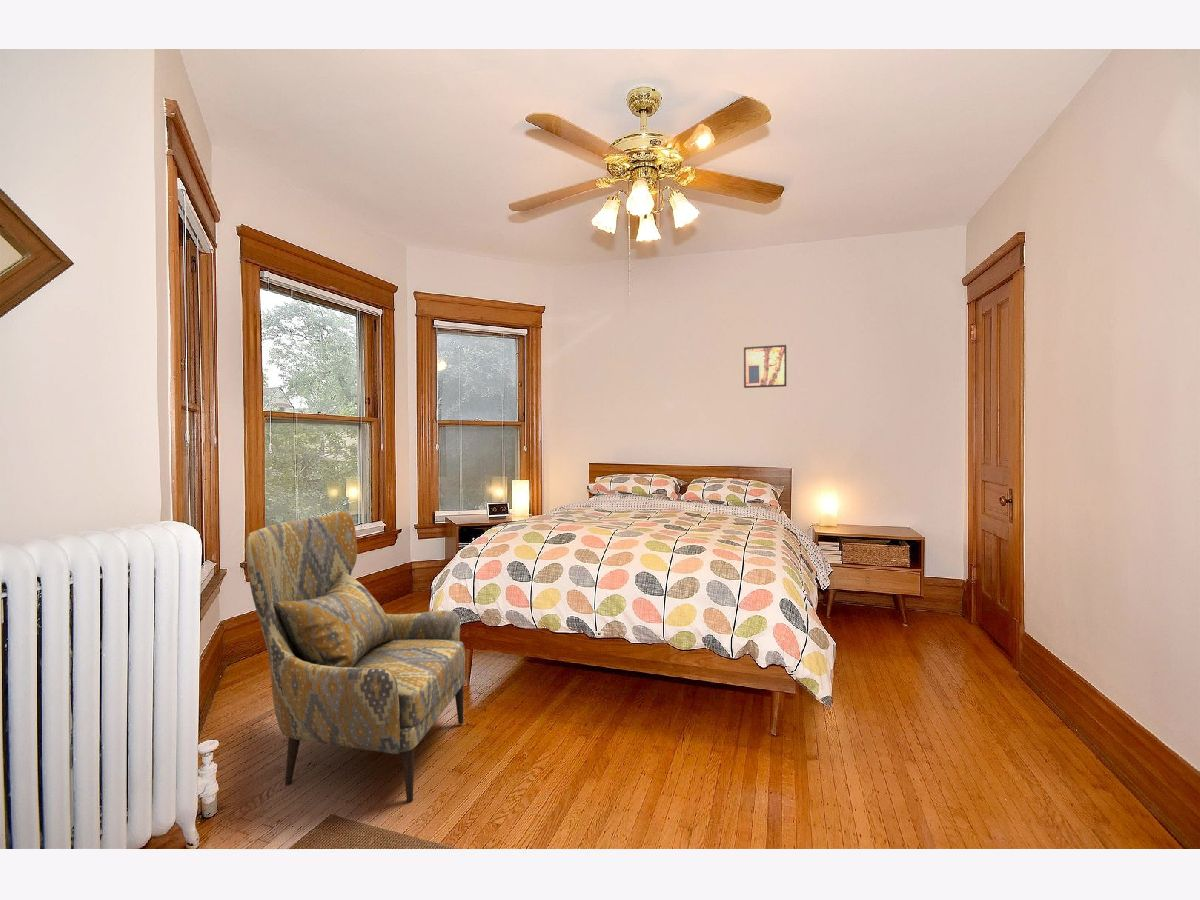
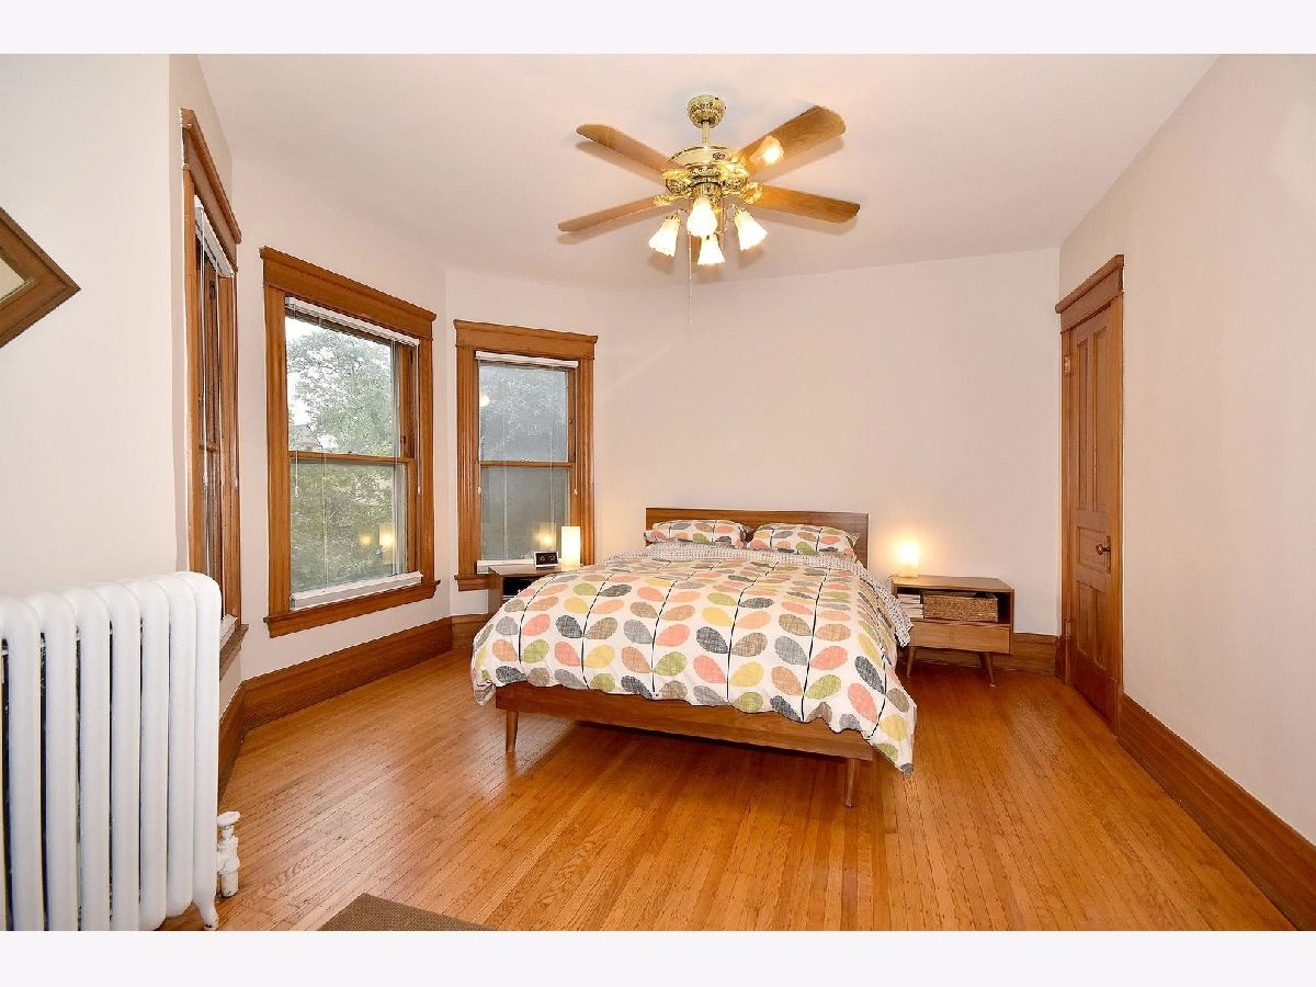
- armchair (360, 638)
- wall art (764, 366)
